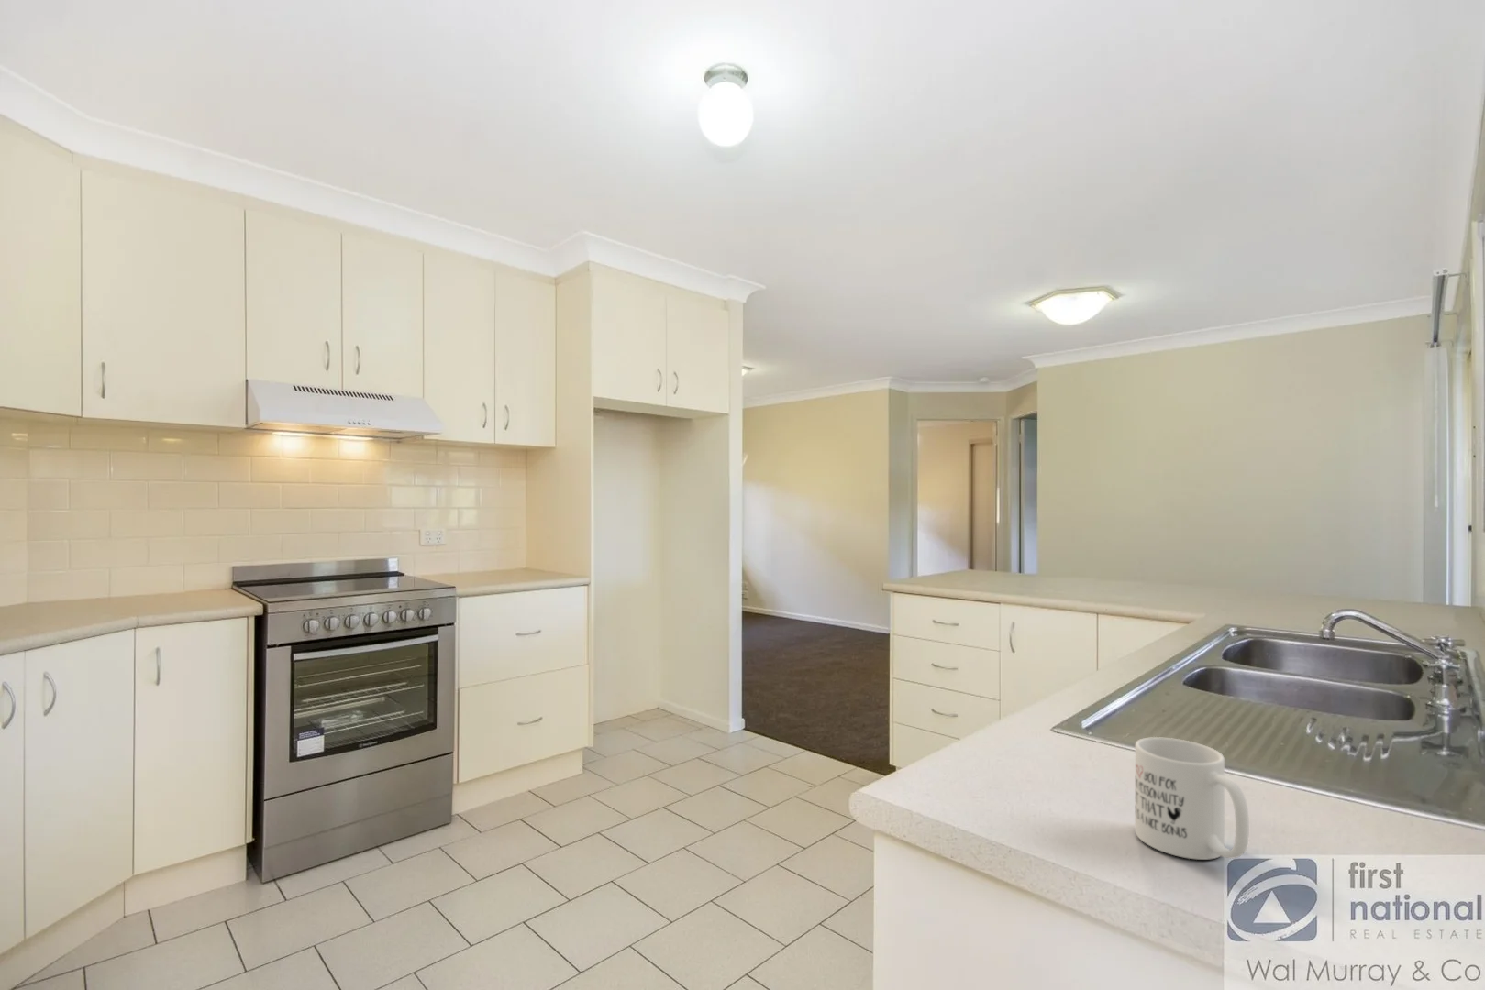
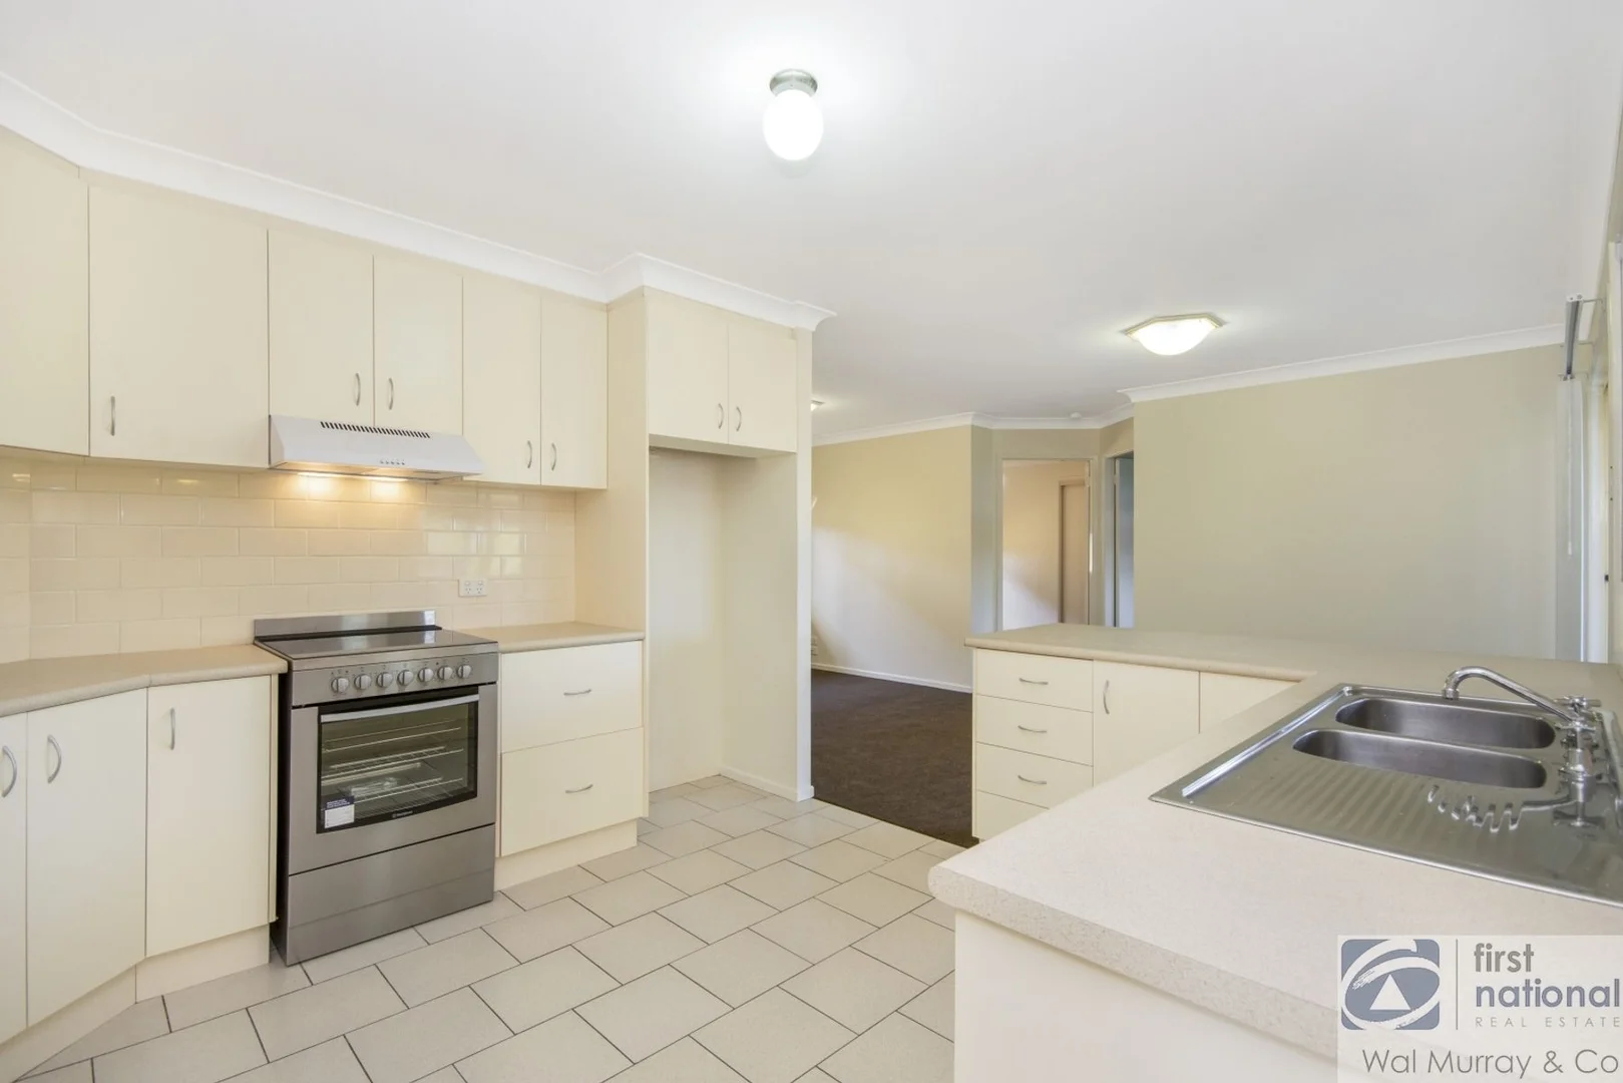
- mug (1192, 801)
